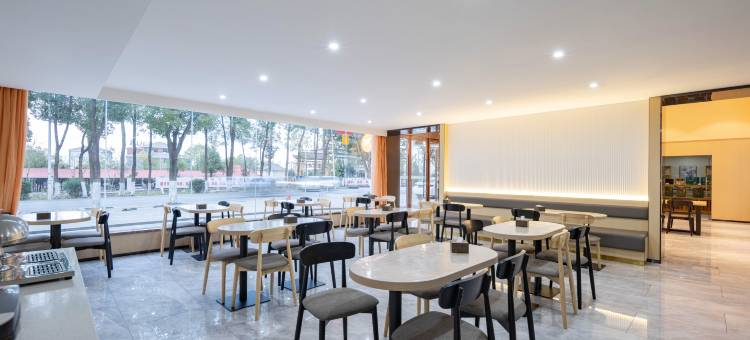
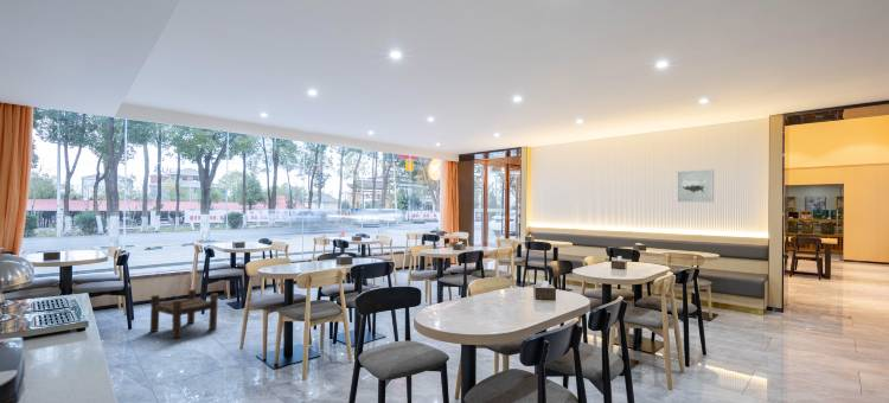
+ stool (184, 312)
+ wall art (695, 186)
